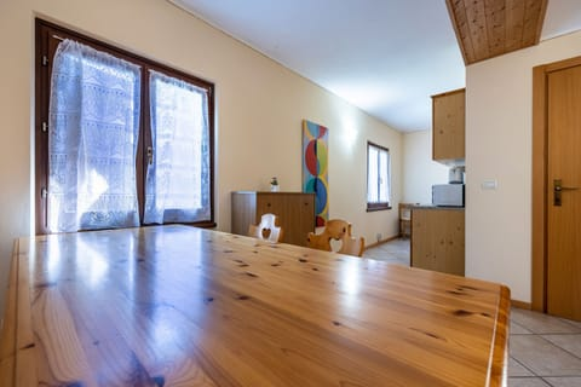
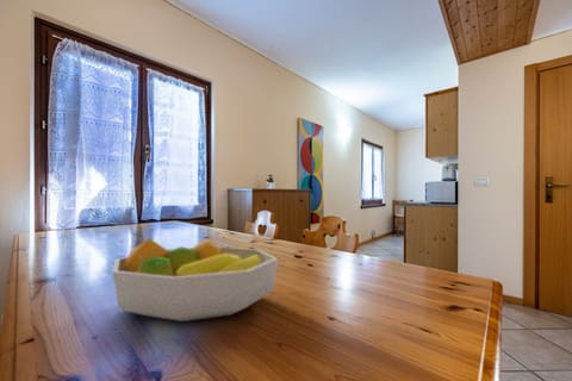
+ fruit bowl (197, 270)
